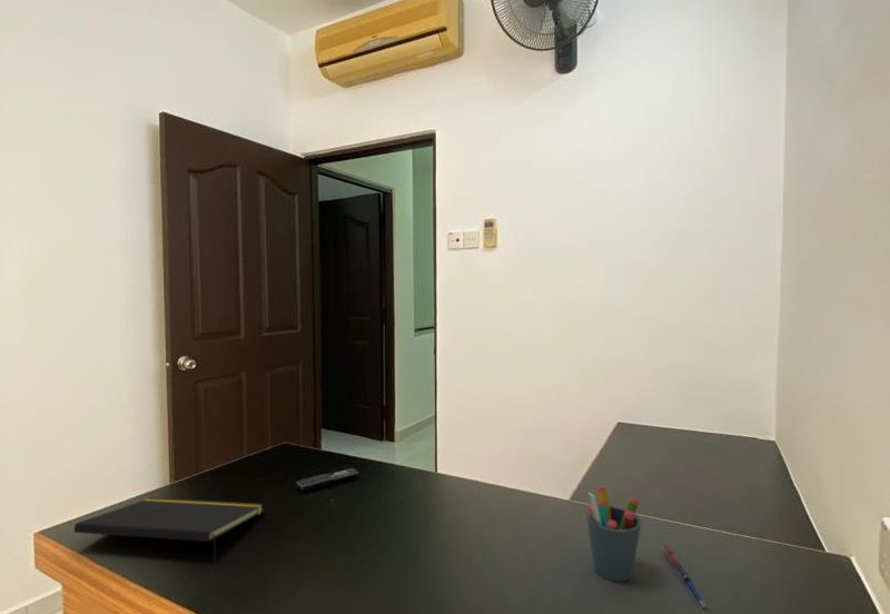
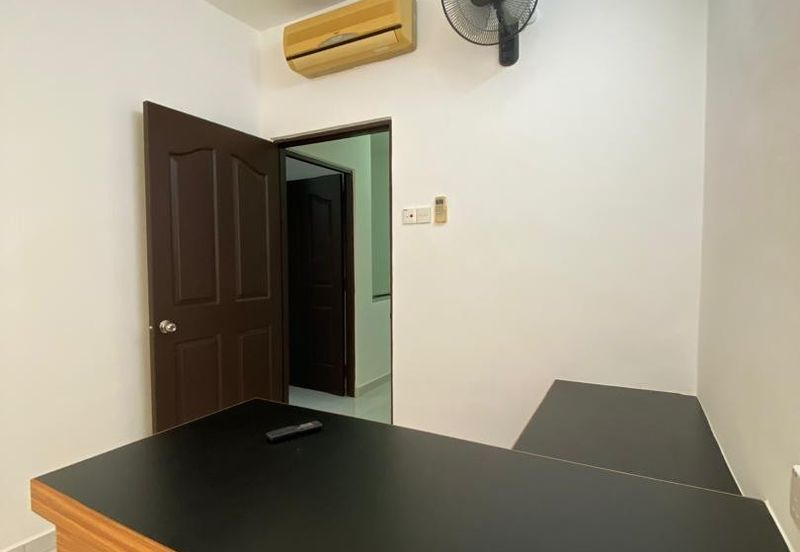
- pen (683, 573)
- pen holder (612, 529)
- notepad (177, 516)
